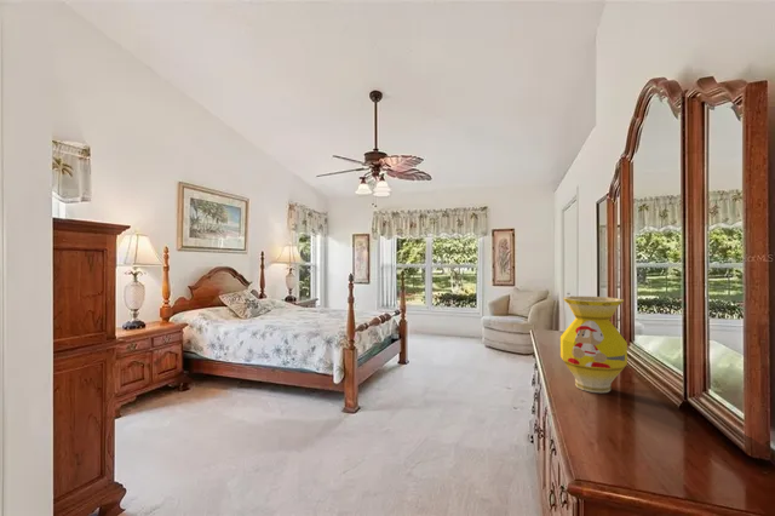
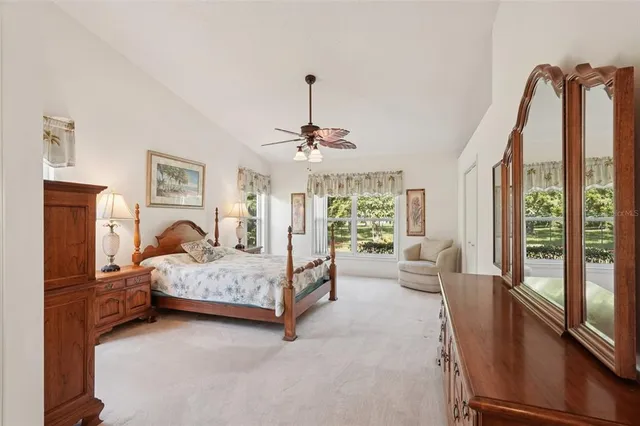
- vase (592, 343)
